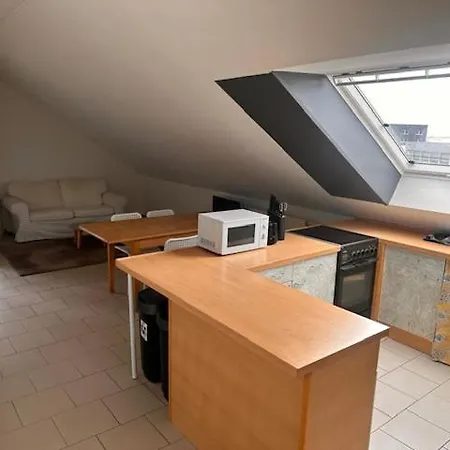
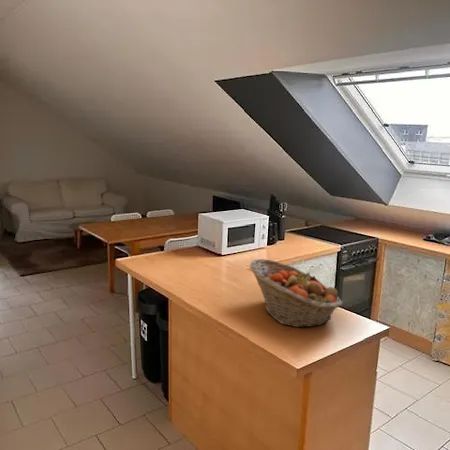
+ fruit basket (293, 289)
